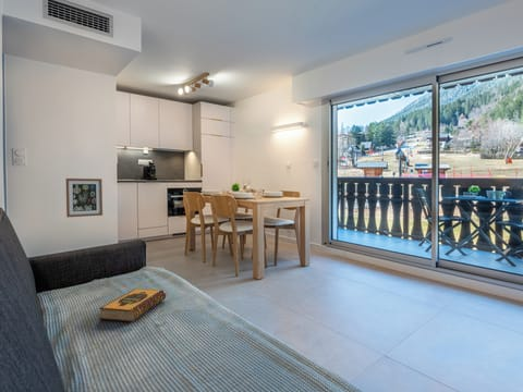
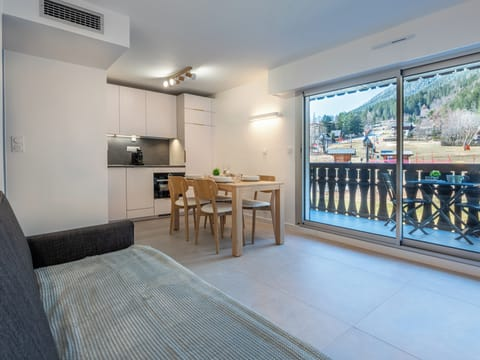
- hardback book (135, 304)
- wall art (84, 197)
